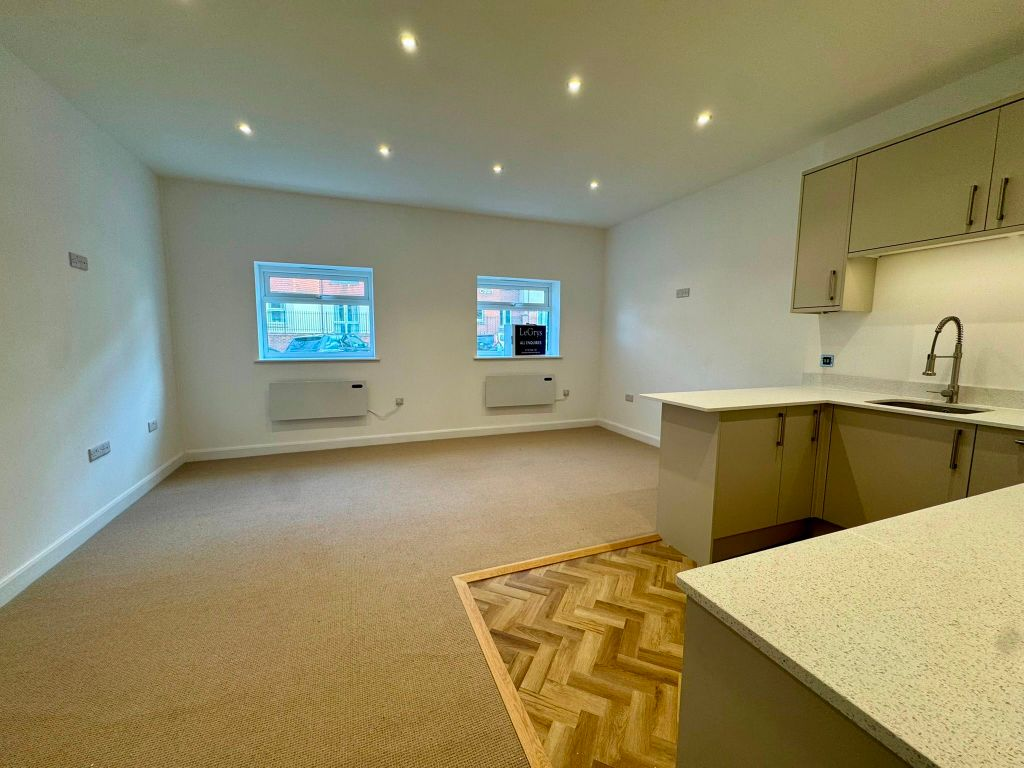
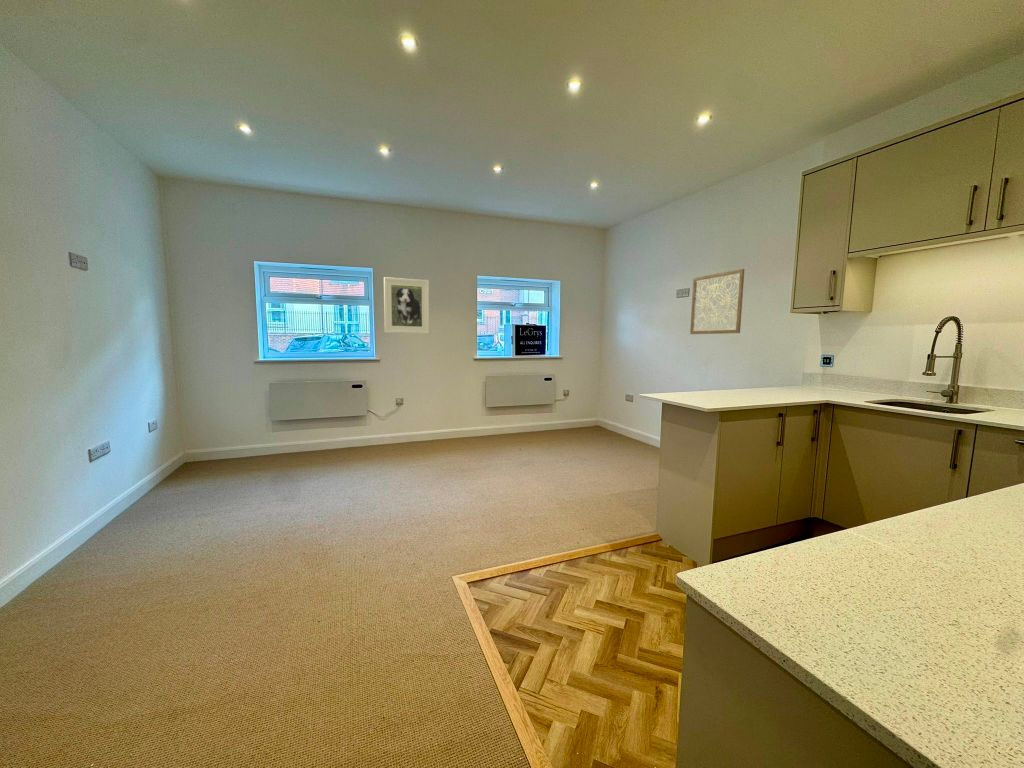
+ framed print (406, 306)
+ wall art (717, 304)
